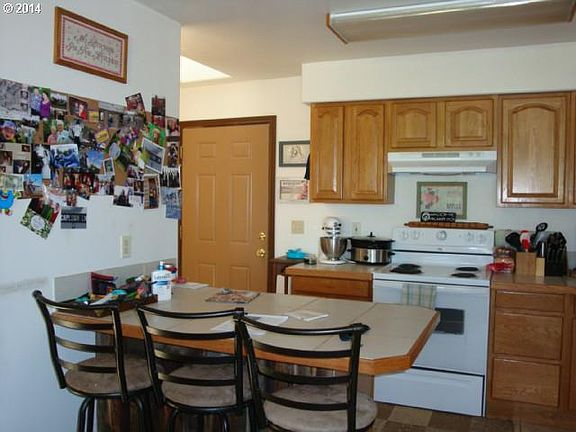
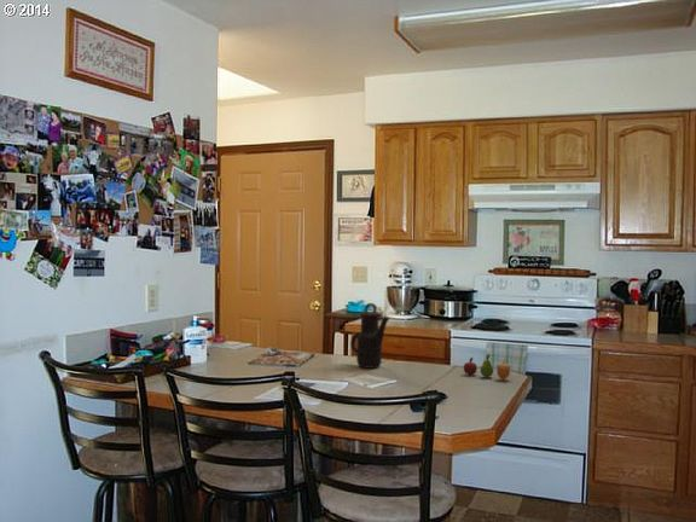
+ fruit (486, 365)
+ teapot (369, 335)
